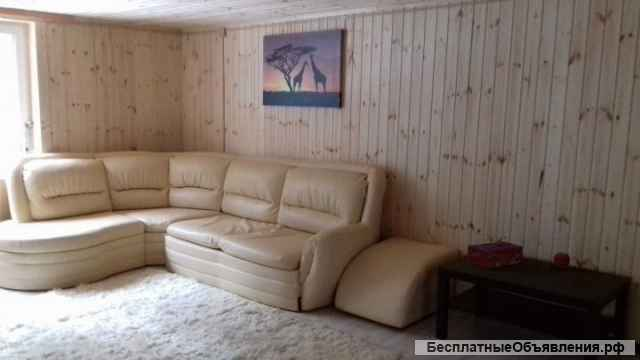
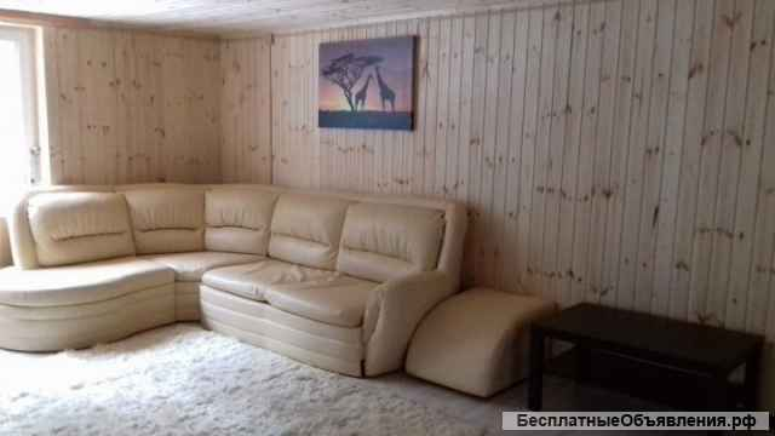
- fruit (562, 260)
- tissue box (494, 254)
